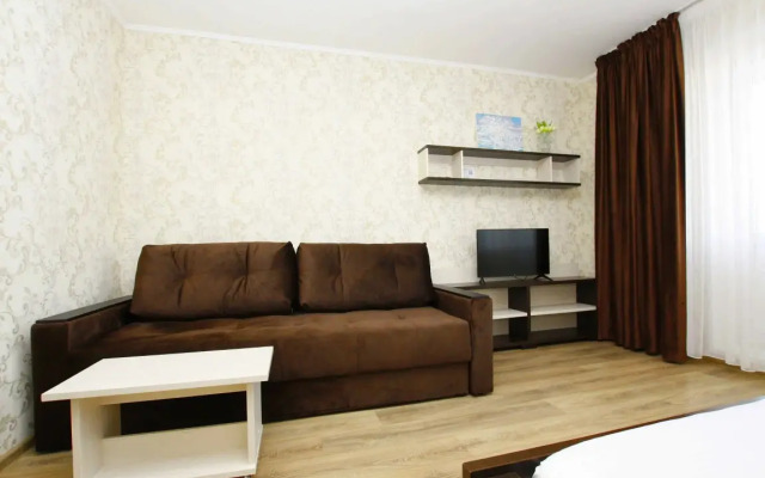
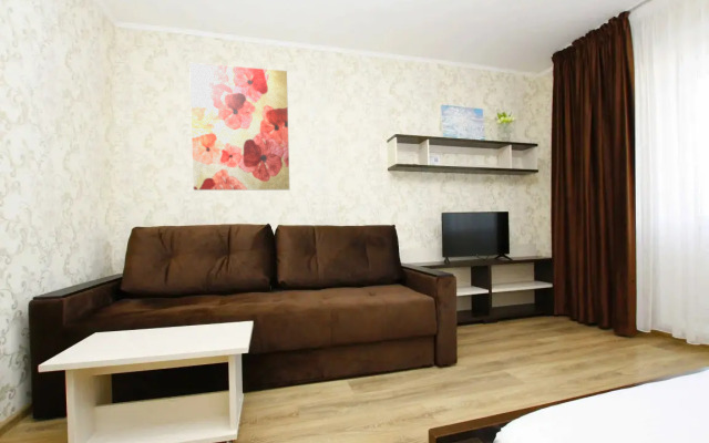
+ wall art (242, 128)
